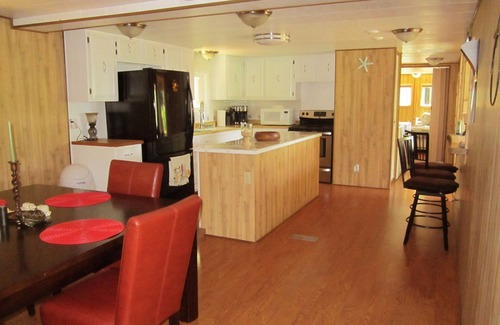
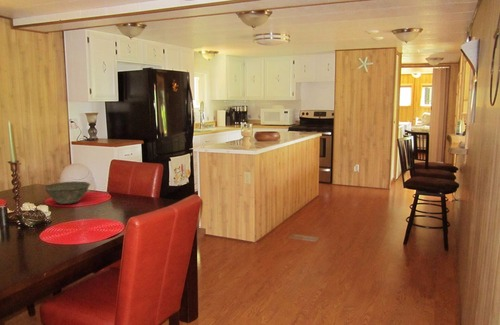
+ bowl (67, 193)
